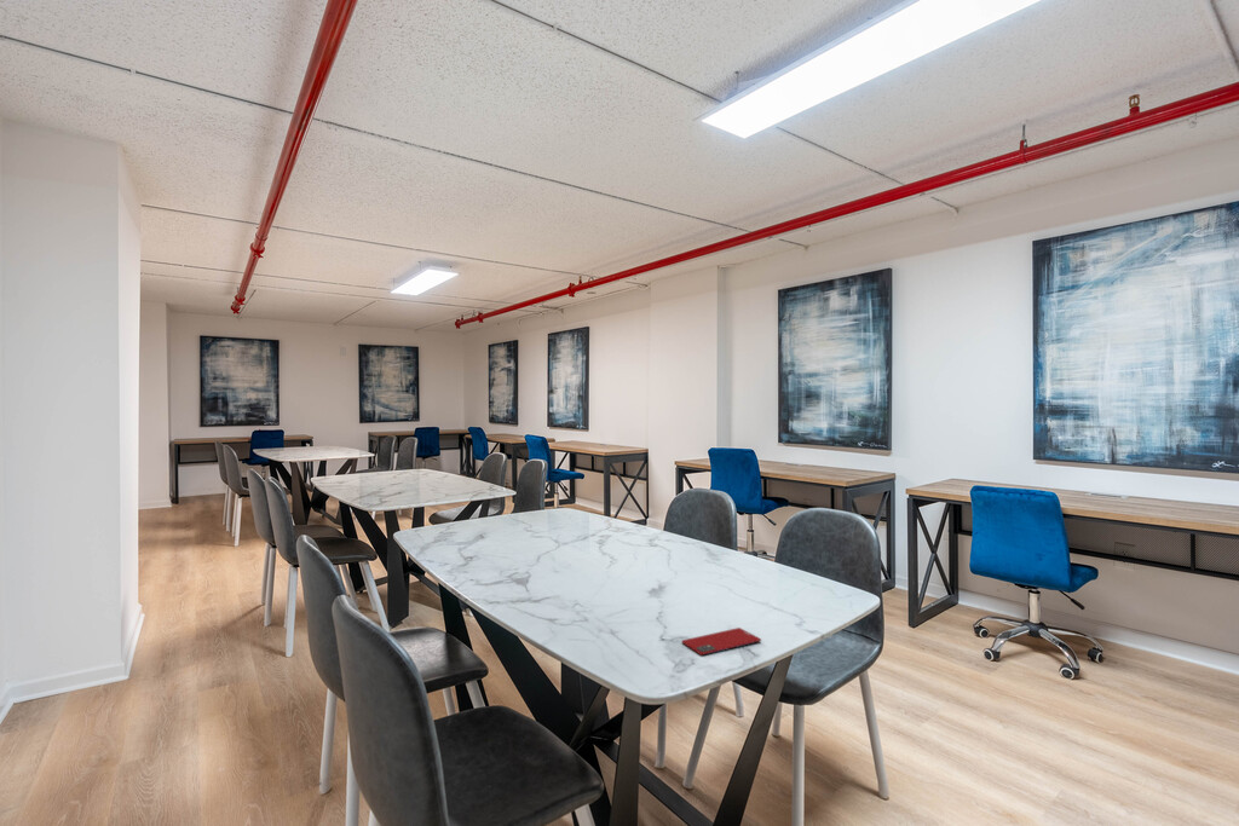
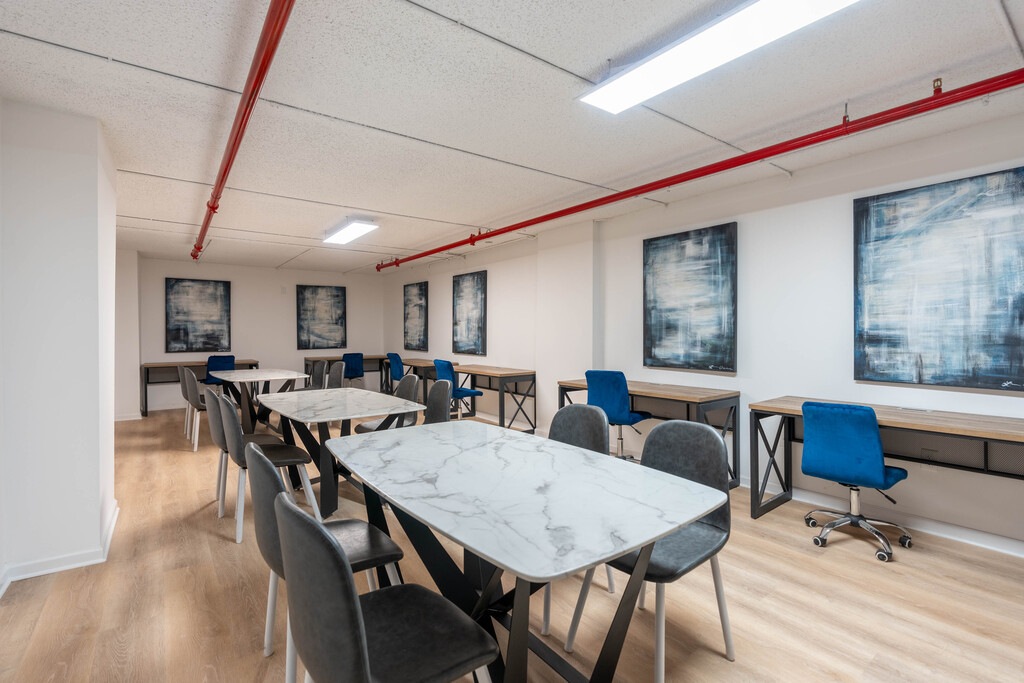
- smartphone (721, 640)
